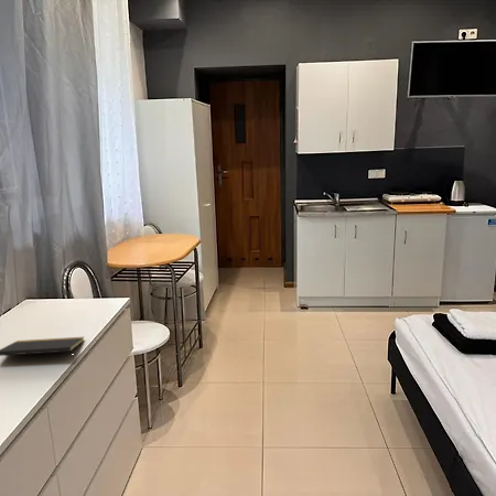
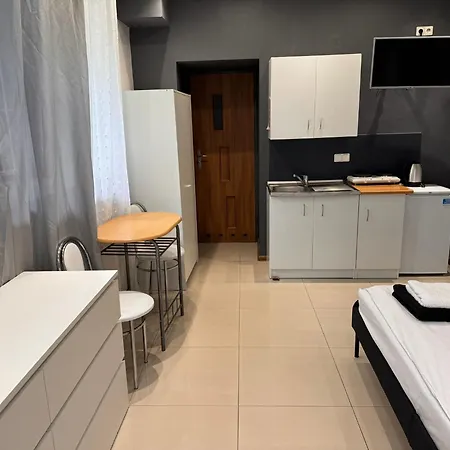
- notepad (42, 345)
